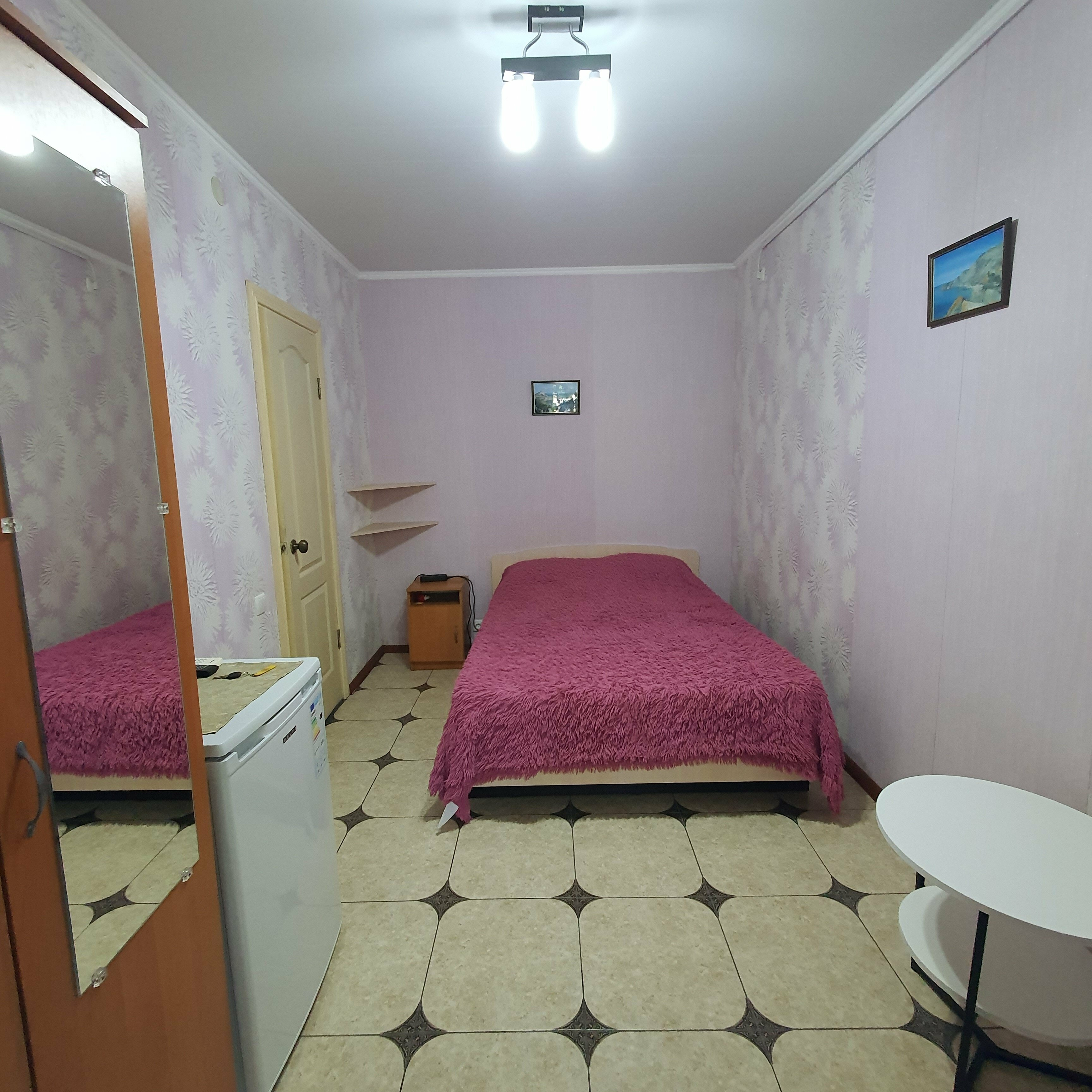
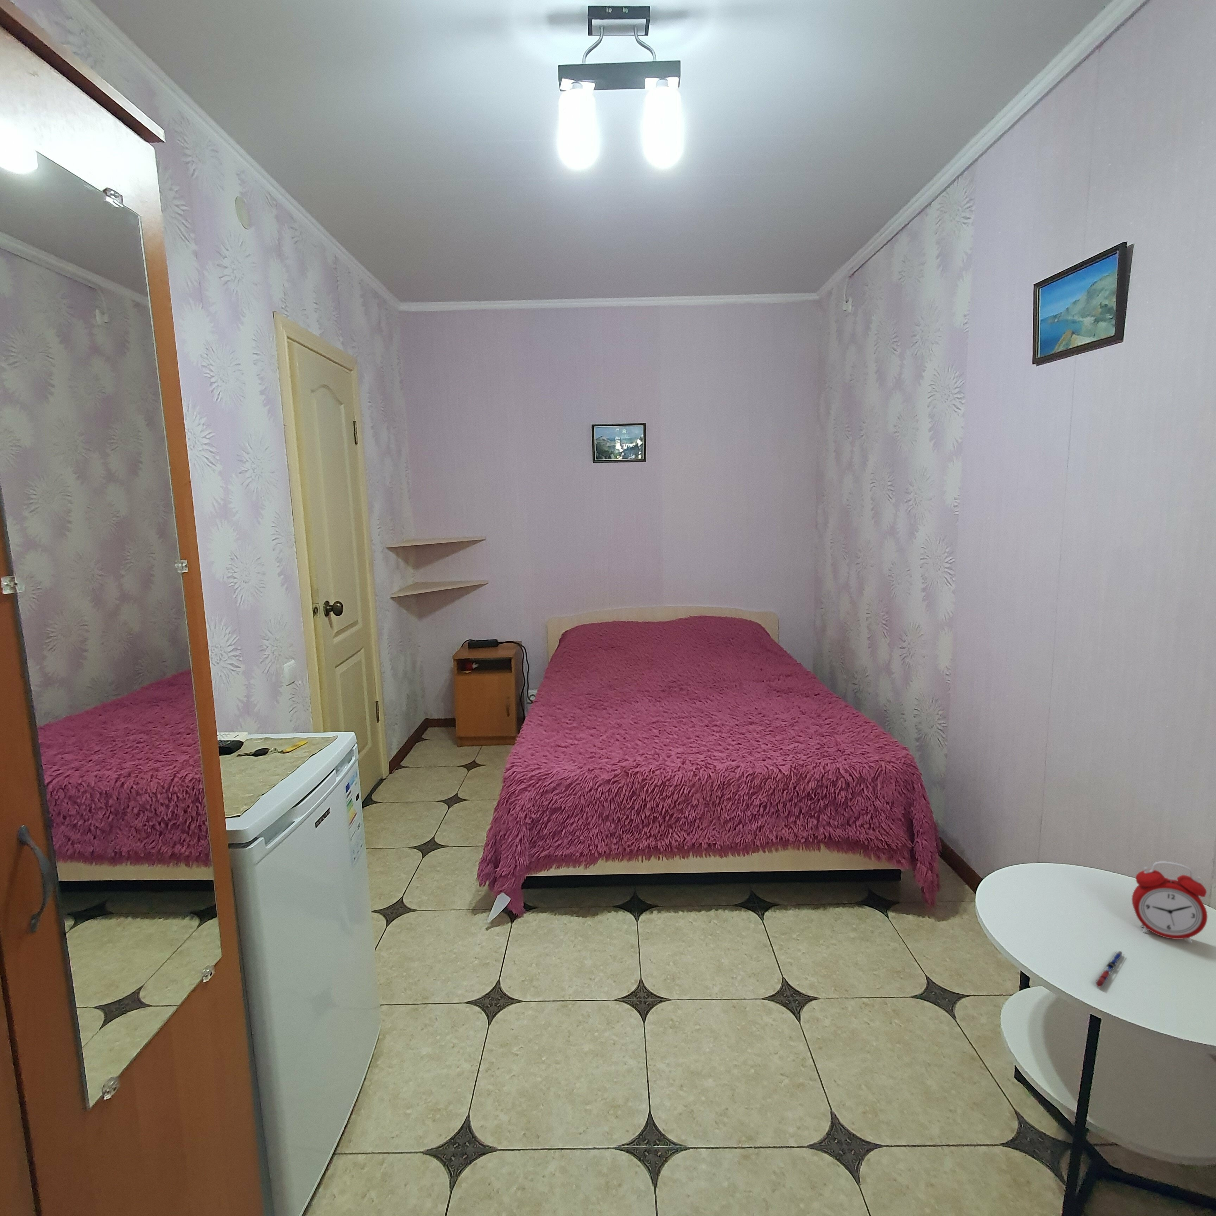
+ pen (1110, 967)
+ alarm clock (1169, 899)
